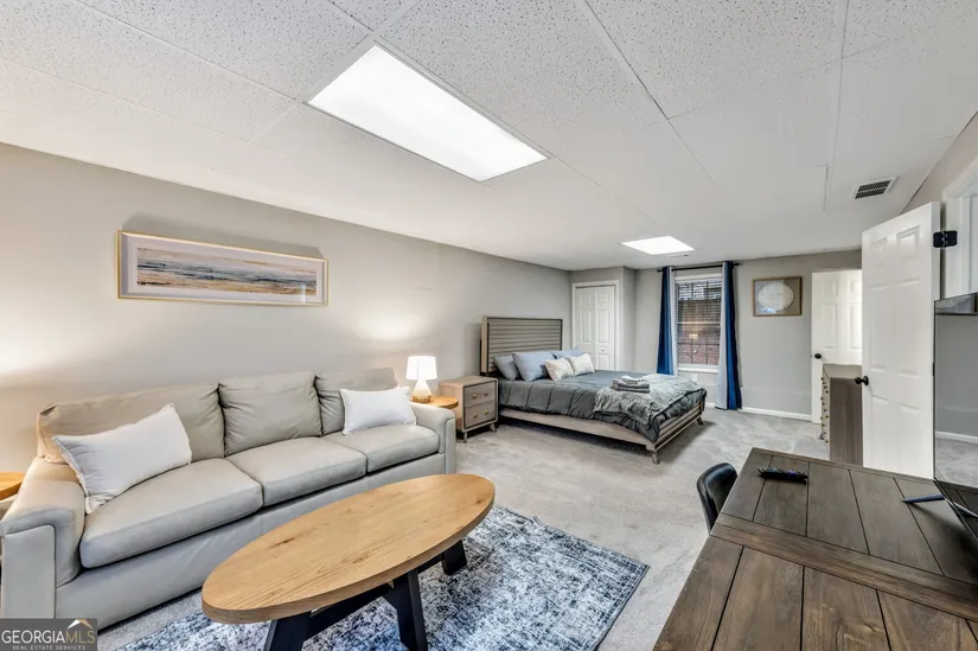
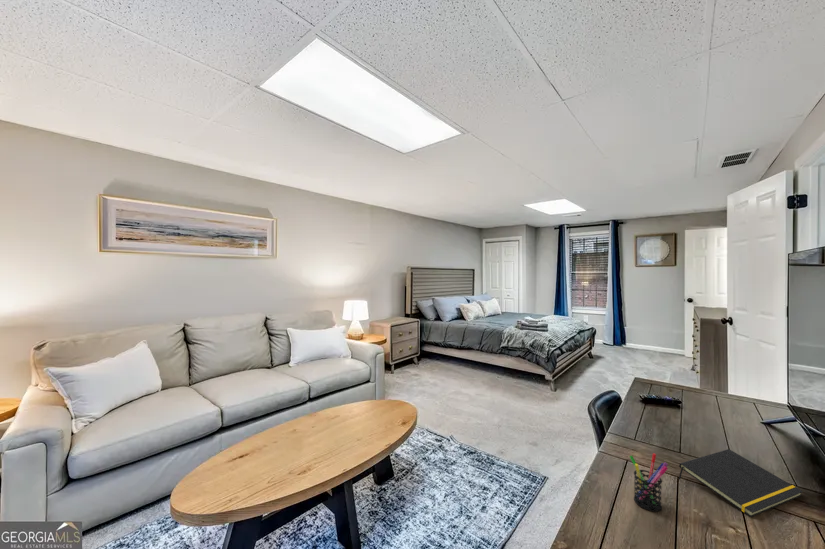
+ pen holder (644, 479)
+ notepad (738, 478)
